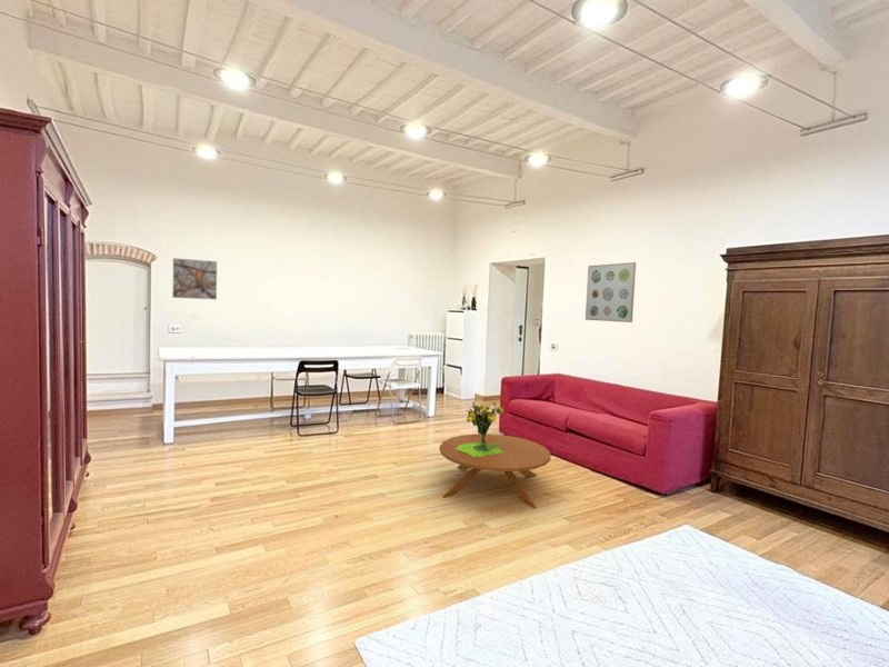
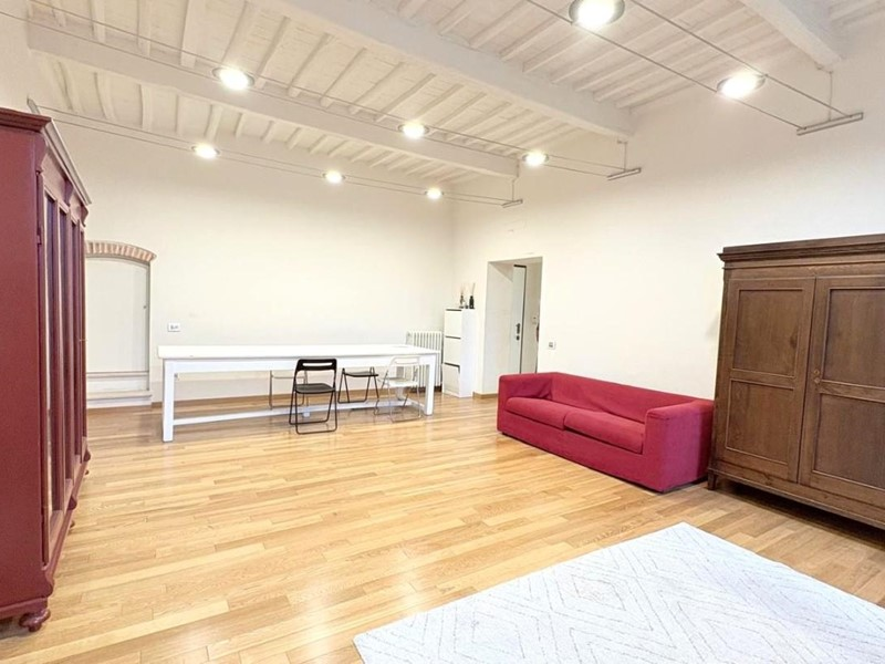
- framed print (194, 279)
- coffee table (493, 467)
- wall art (609, 292)
- bouquet (485, 424)
